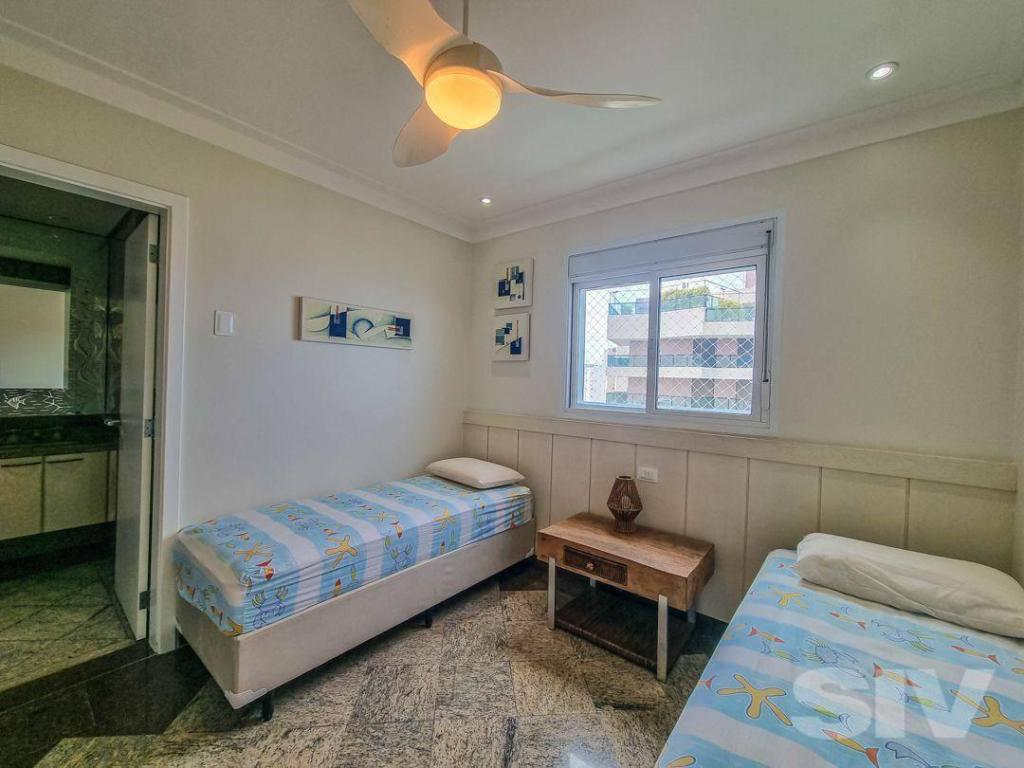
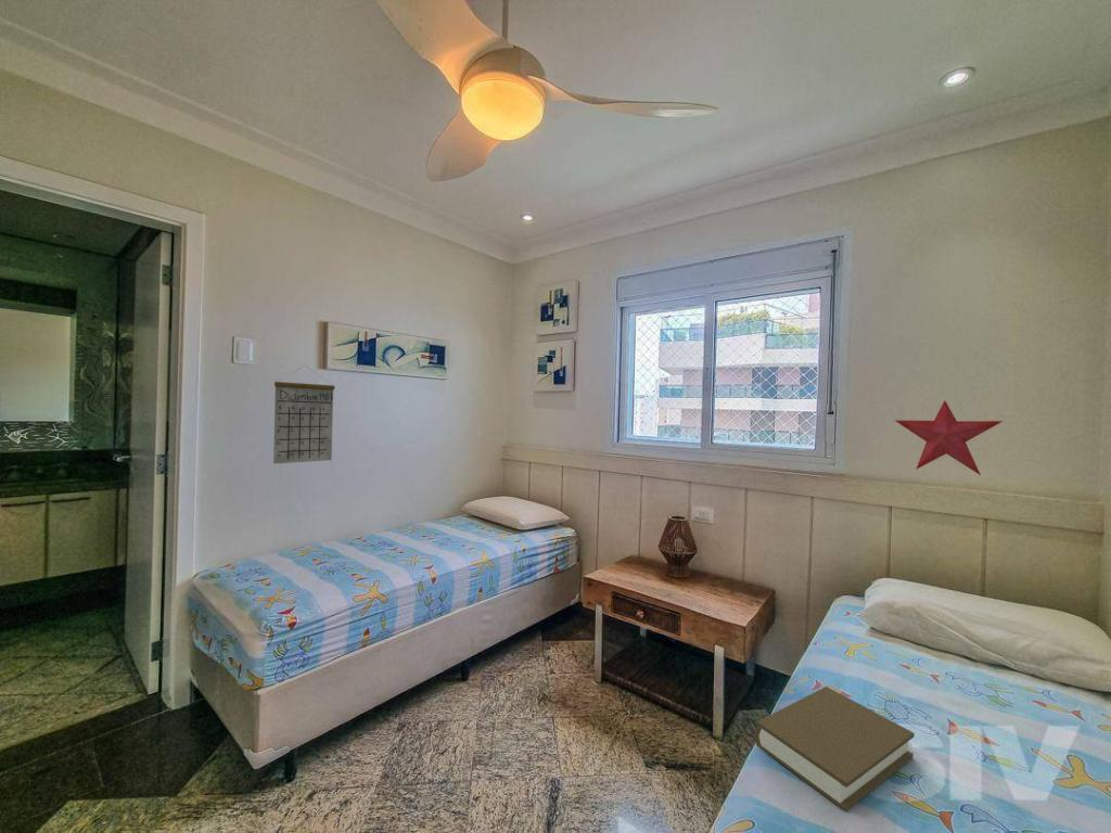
+ book (832, 738)
+ decorative star (945, 436)
+ calendar (305, 413)
